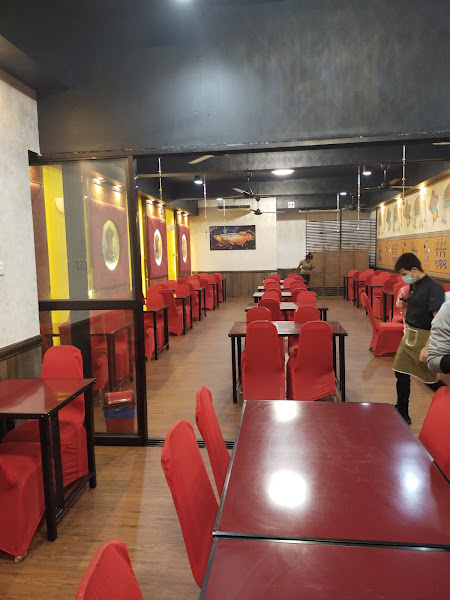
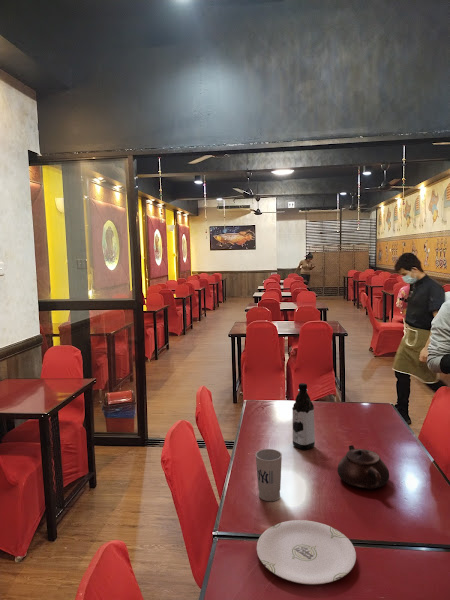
+ water bottle (303, 415)
+ plate (305, 552)
+ cup (269, 475)
+ teapot (362, 465)
